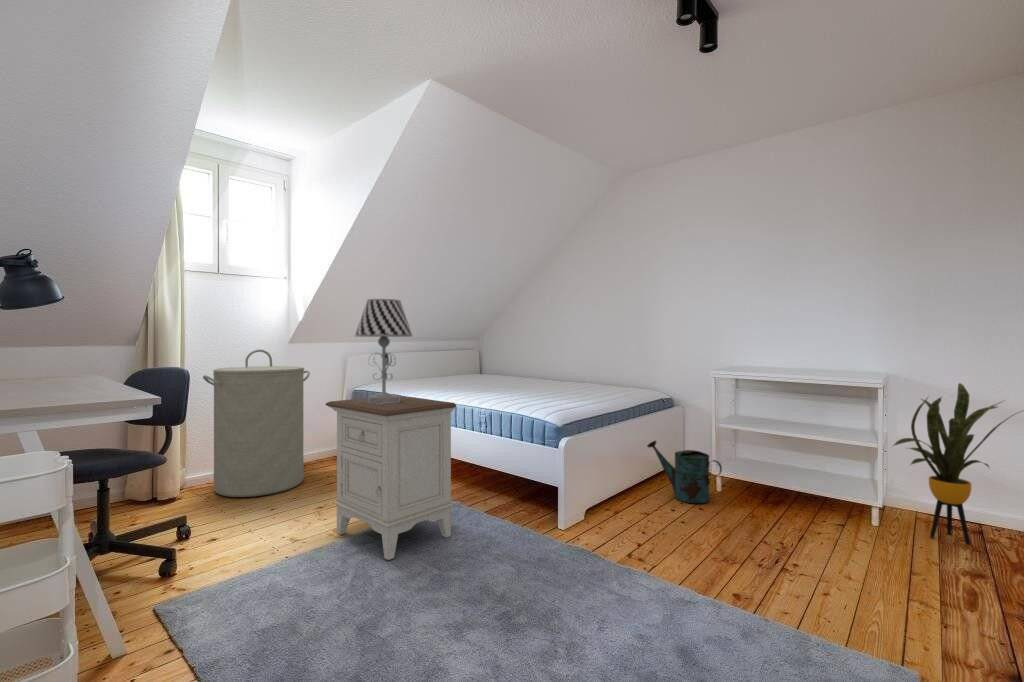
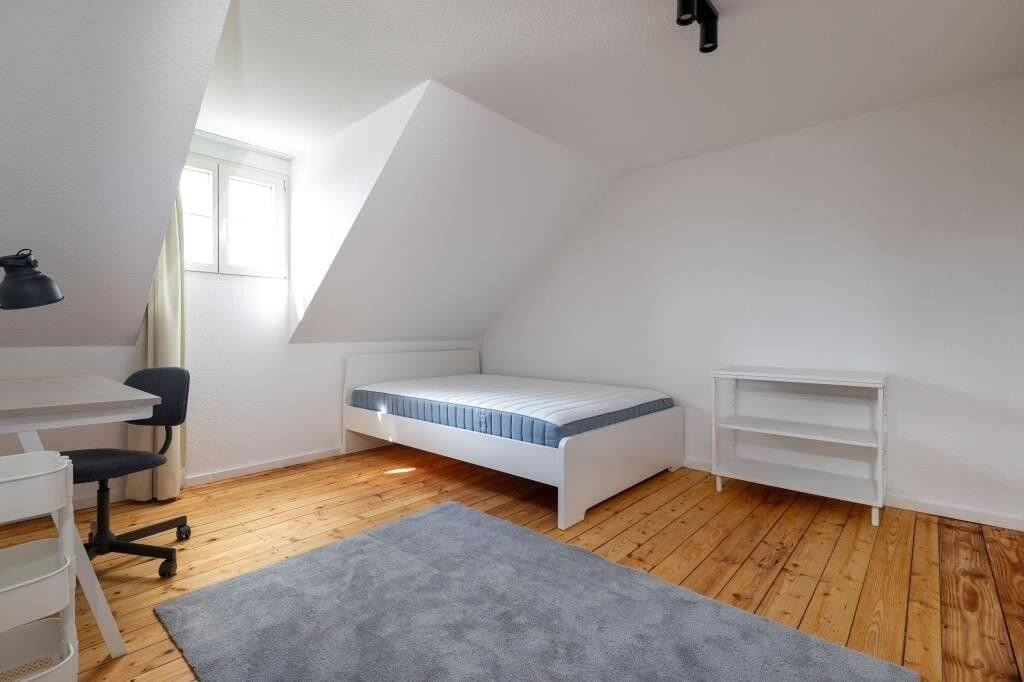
- table lamp (384, 350)
- house plant (959, 462)
- laundry hamper (260, 417)
- nightstand (390, 469)
- watering can (682, 470)
